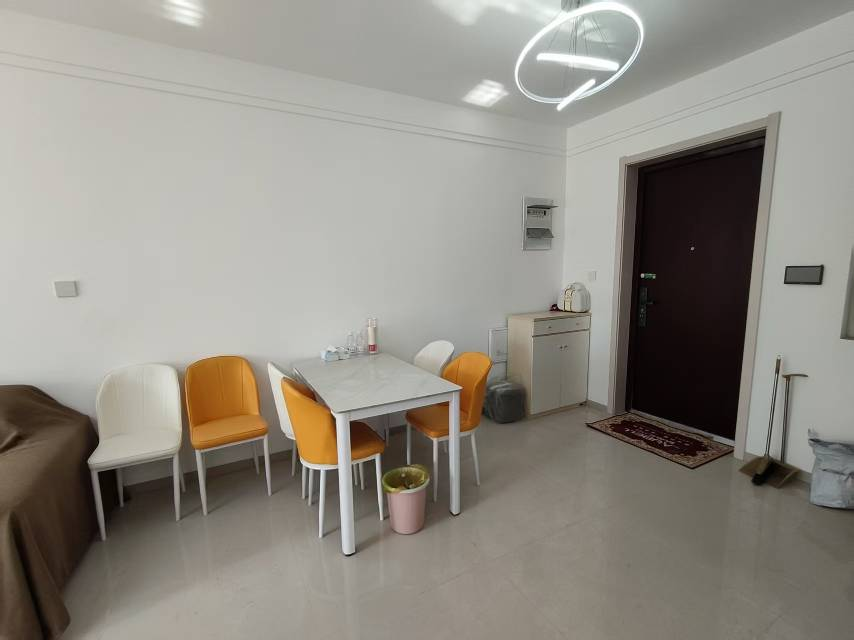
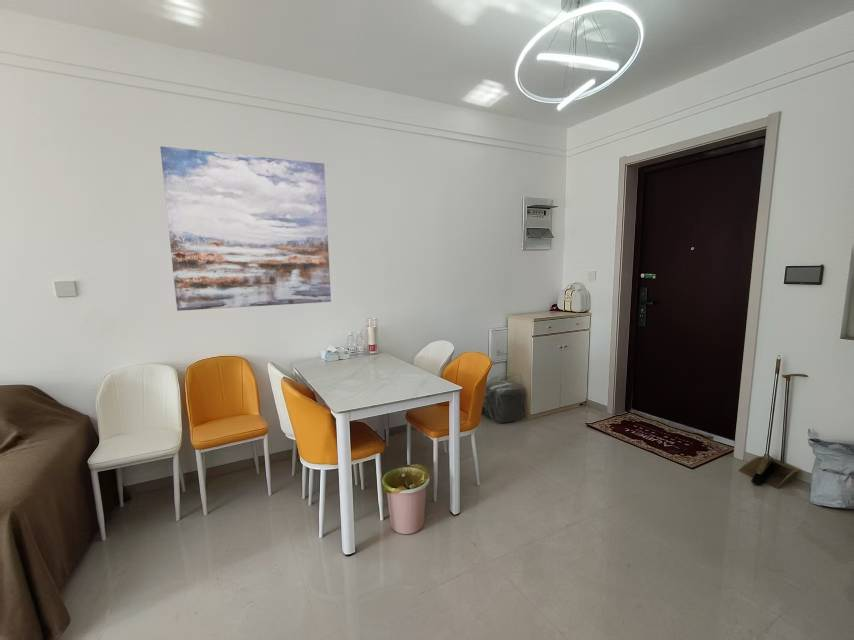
+ wall art (254, 232)
